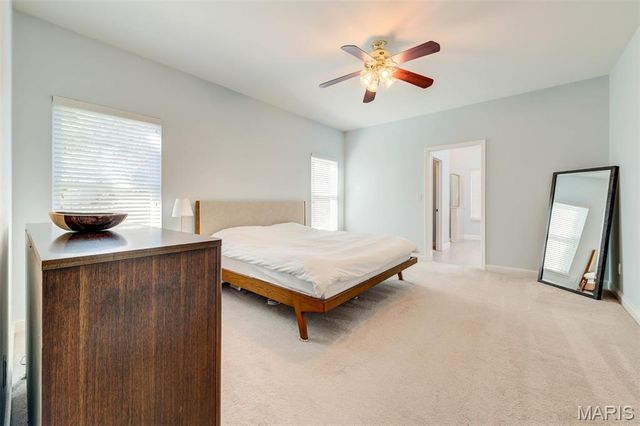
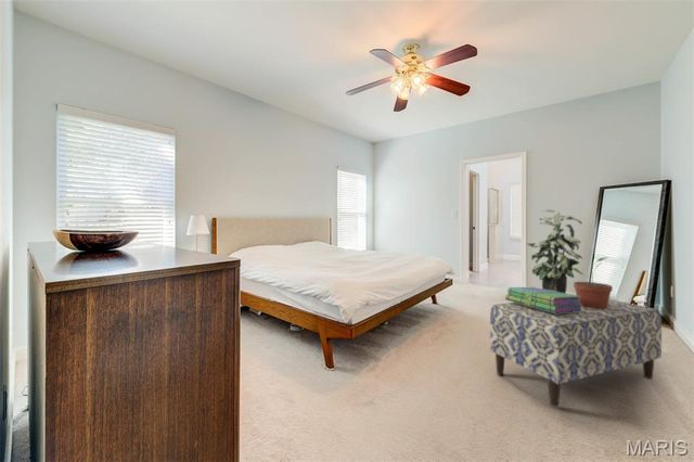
+ bench (573, 341)
+ indoor plant (552, 255)
+ potted plant (592, 281)
+ stack of books (541, 299)
